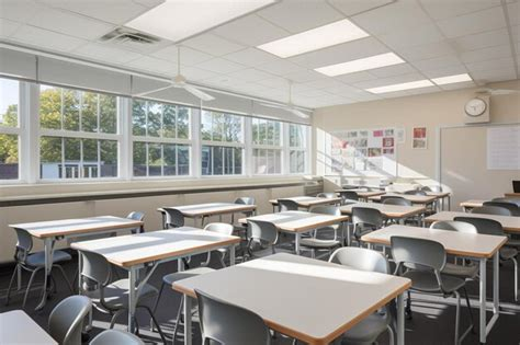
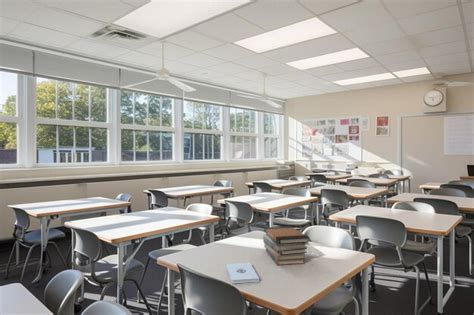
+ notepad (241, 272)
+ book stack (284, 244)
